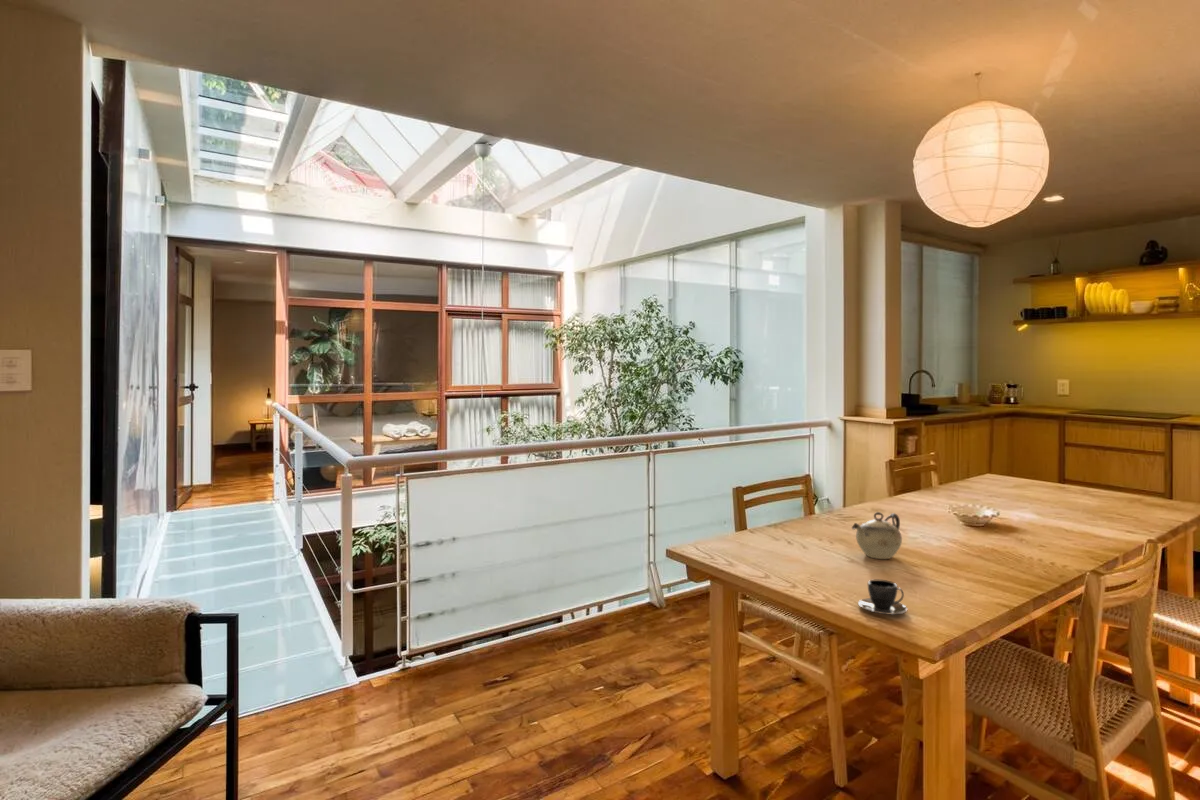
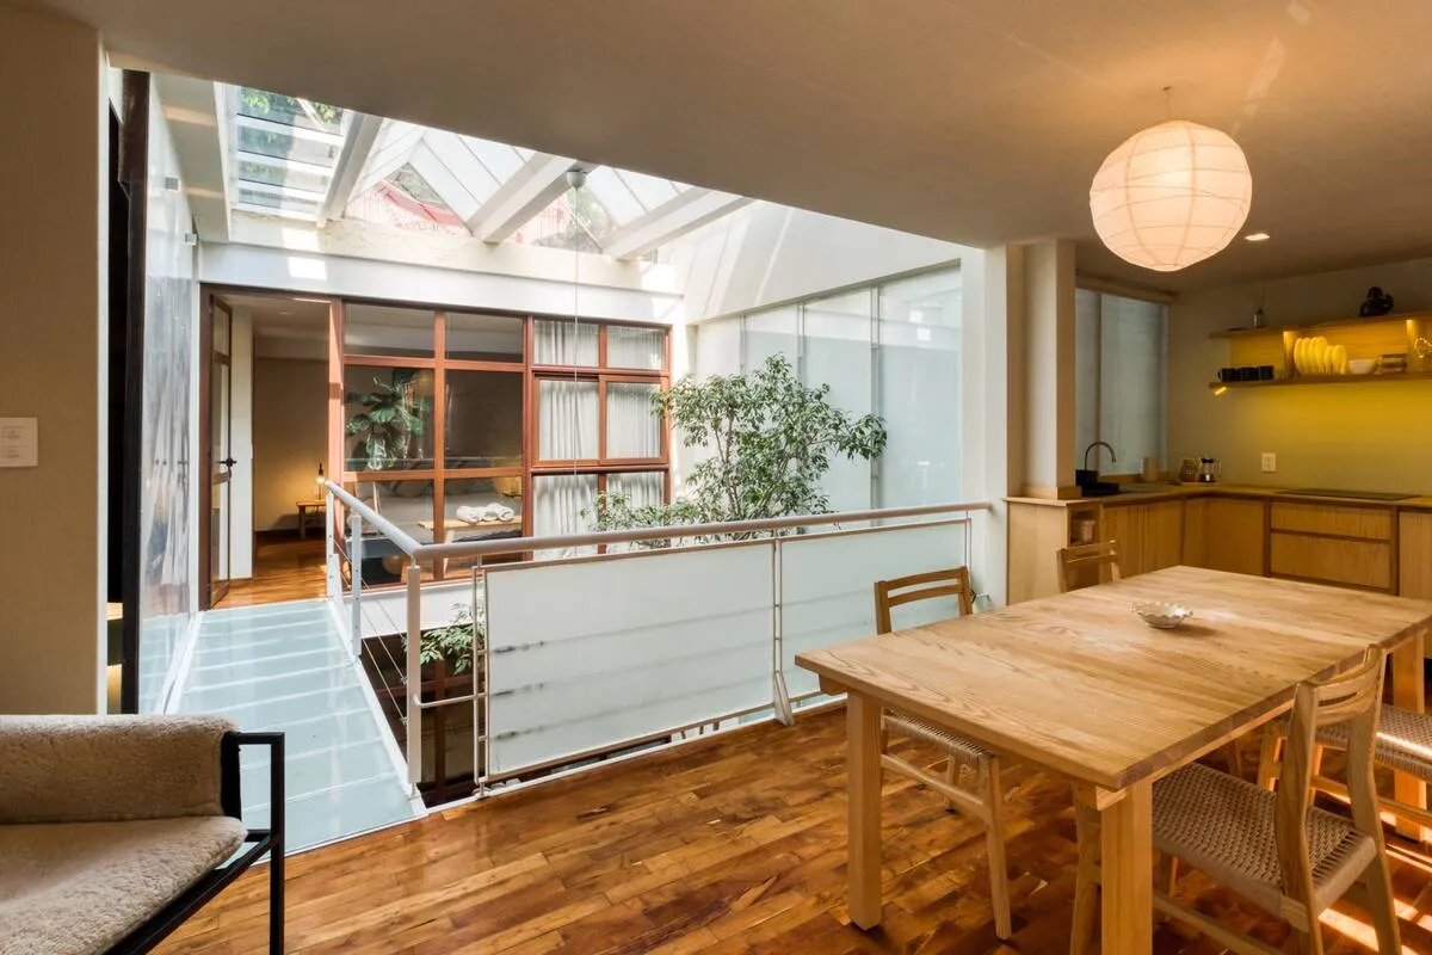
- teapot (876, 534)
- teacup (882, 596)
